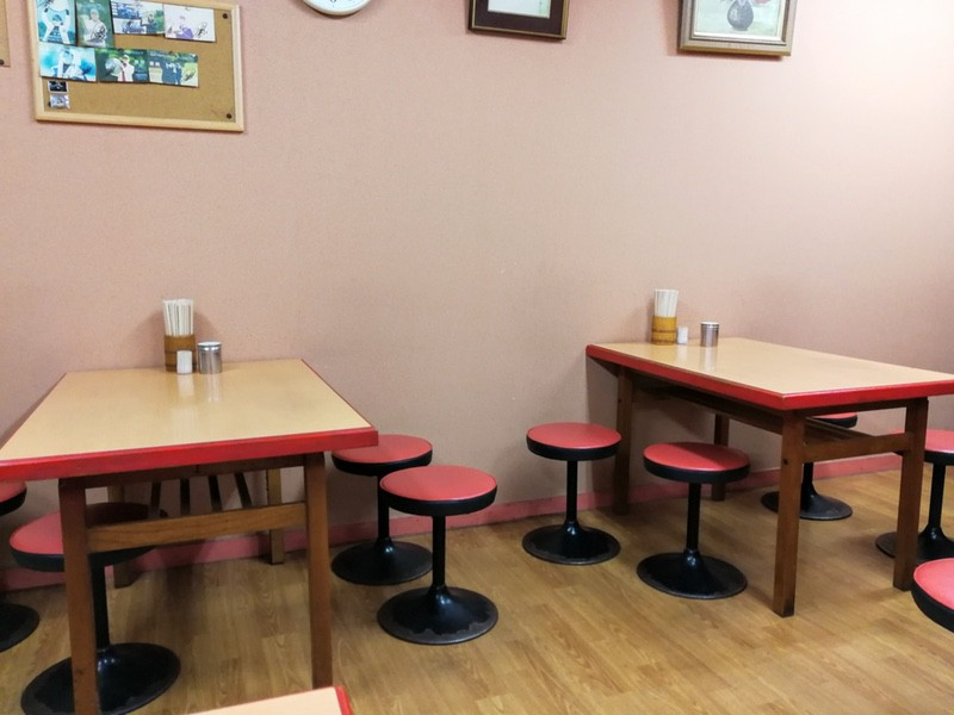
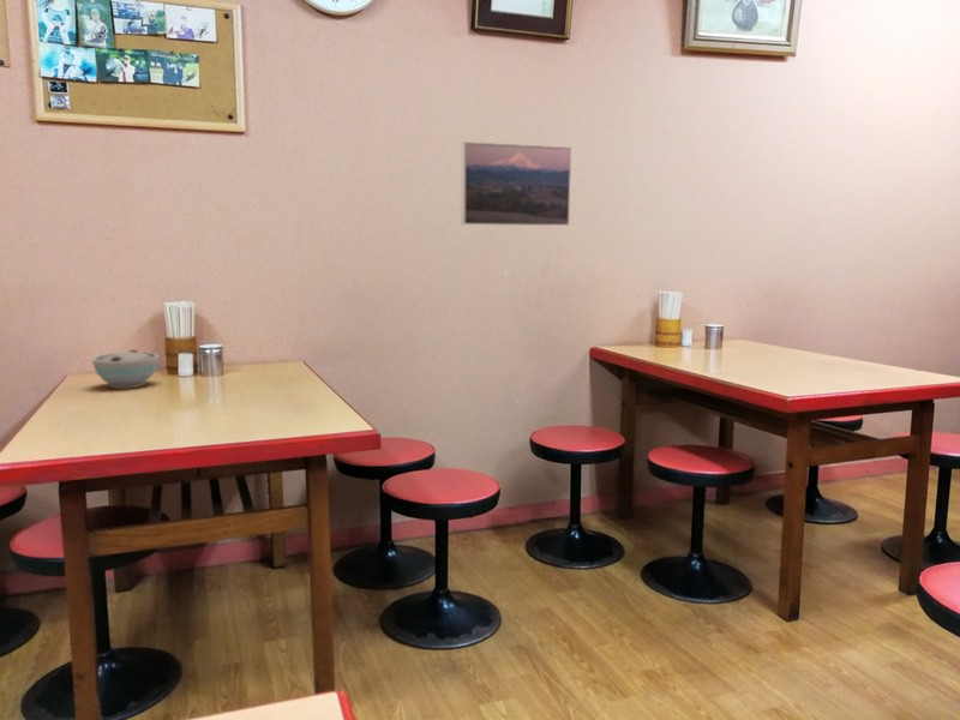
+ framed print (516, 185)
+ bowl (126, 368)
